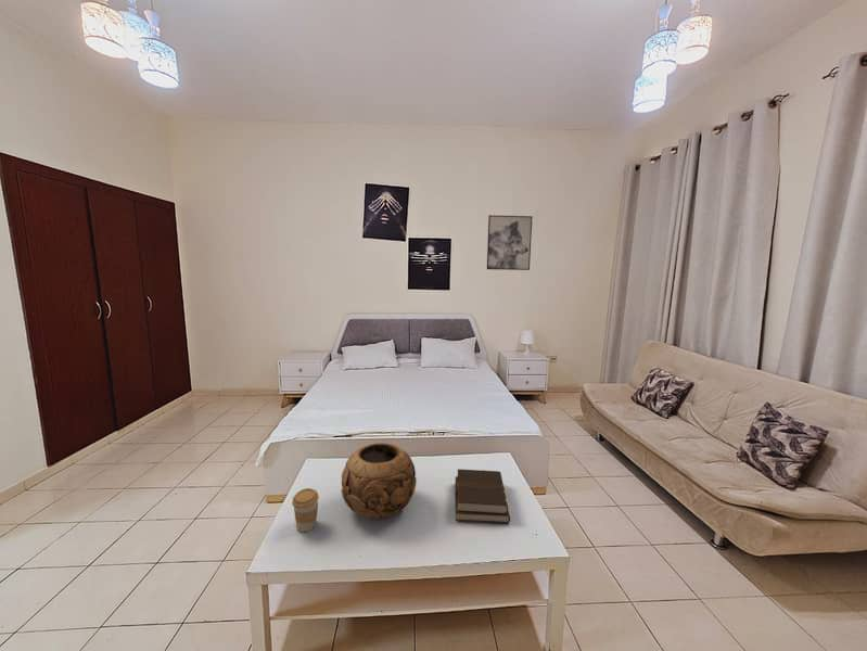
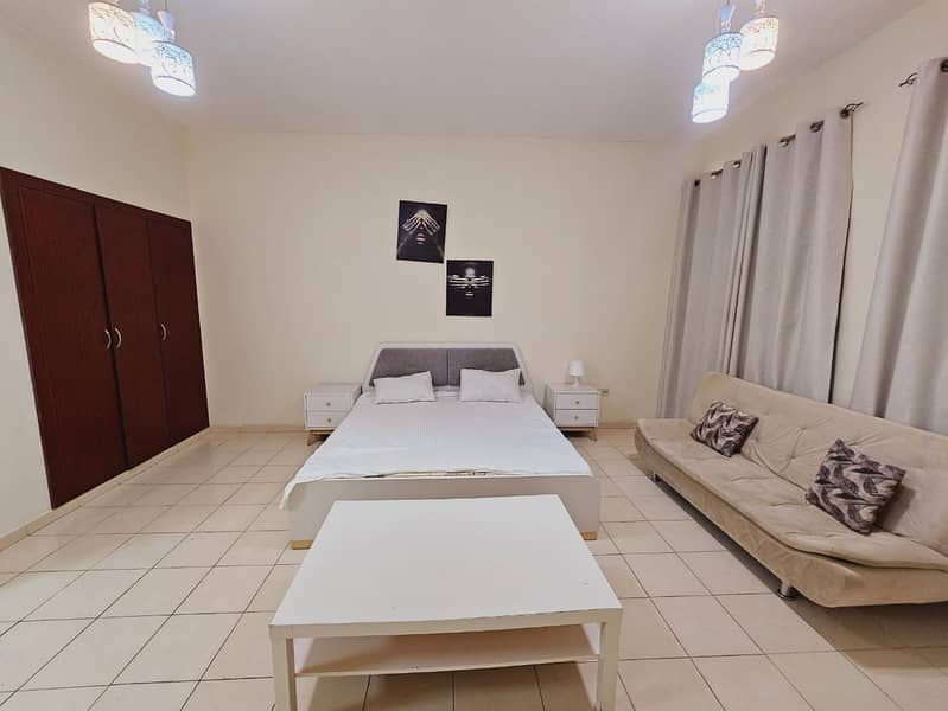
- decorative bowl (379, 480)
- bible (480, 493)
- wall art (509, 243)
- coffee cup (305, 509)
